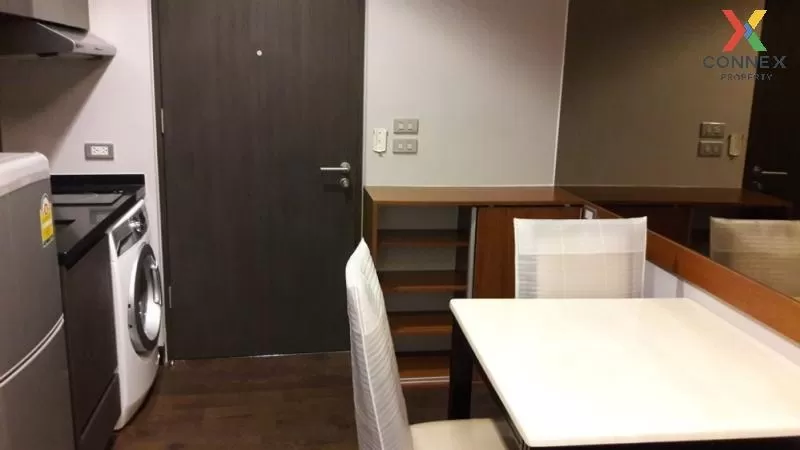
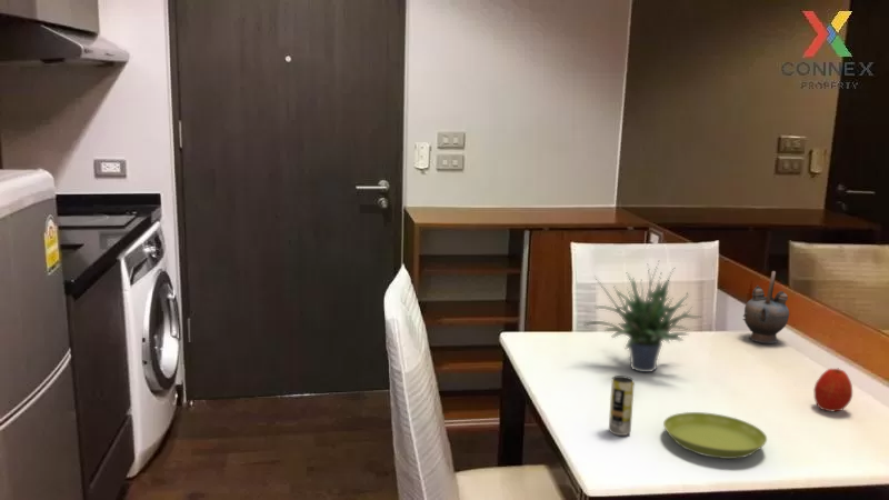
+ beverage can (621, 406)
+ saucer (713, 436)
+ apple (832, 388)
+ teapot (766, 307)
+ potted plant (641, 311)
